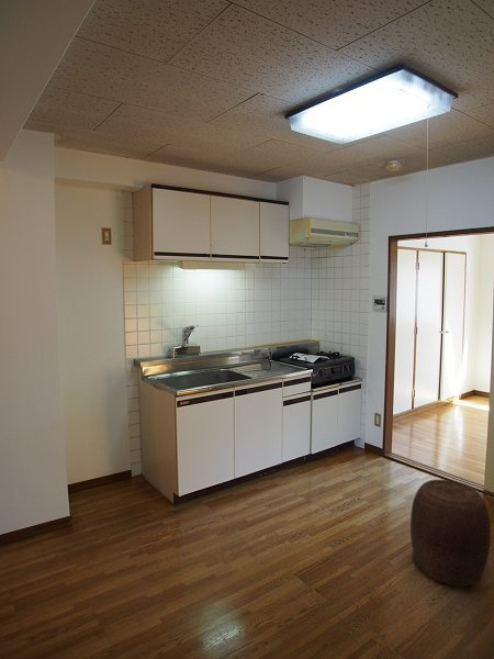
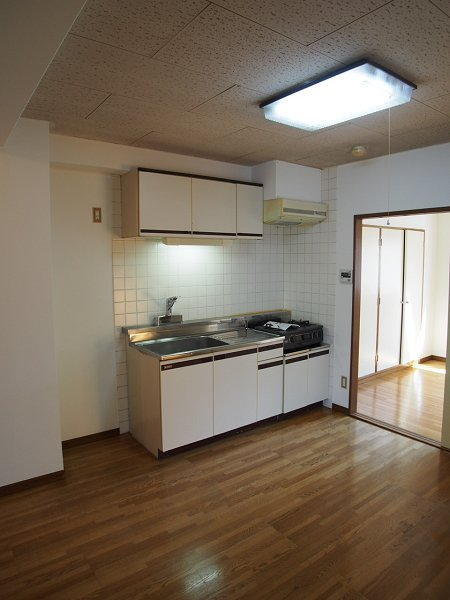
- stool (448, 528)
